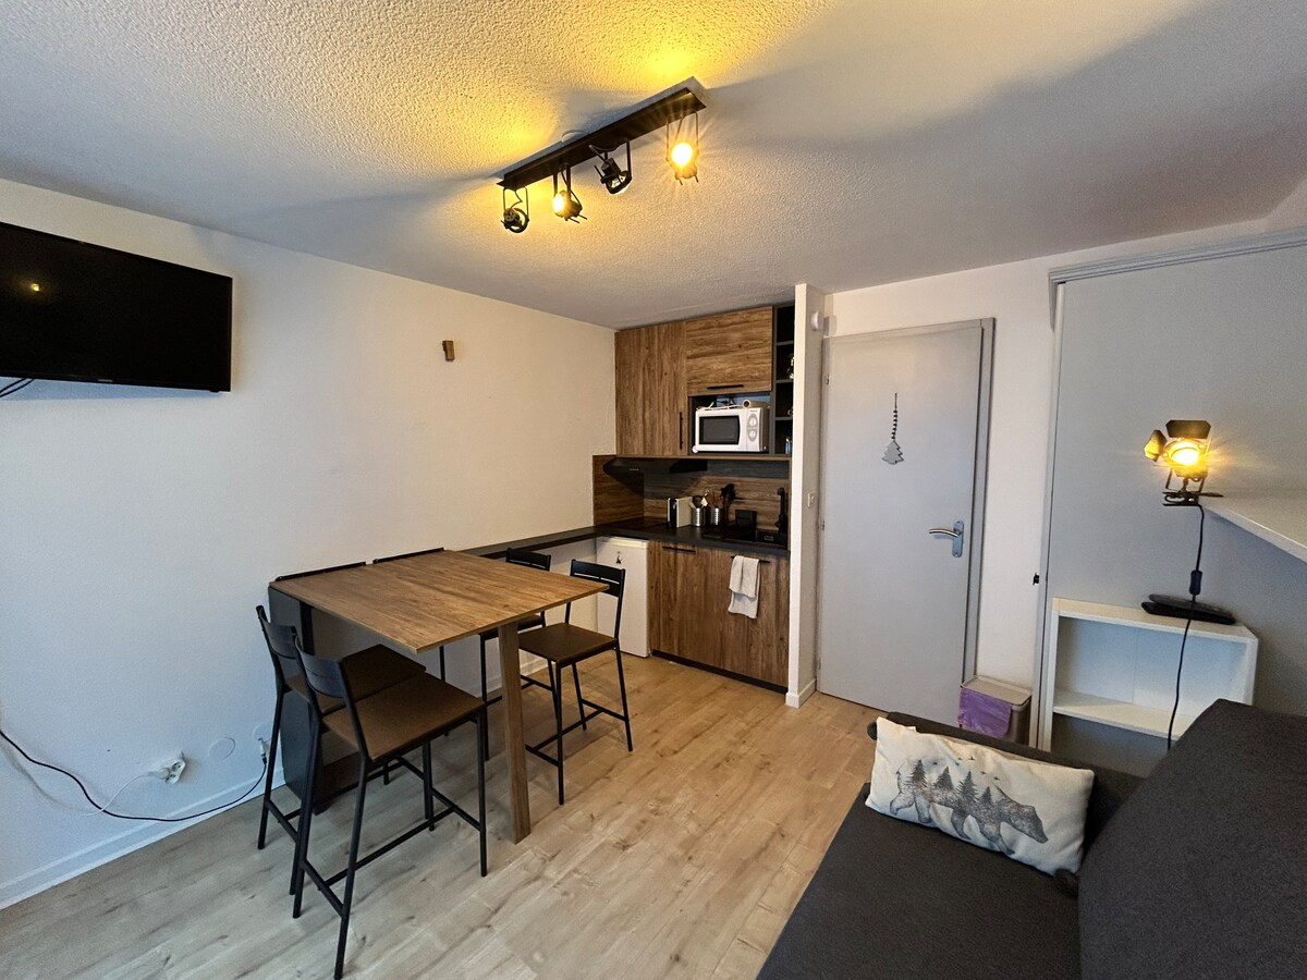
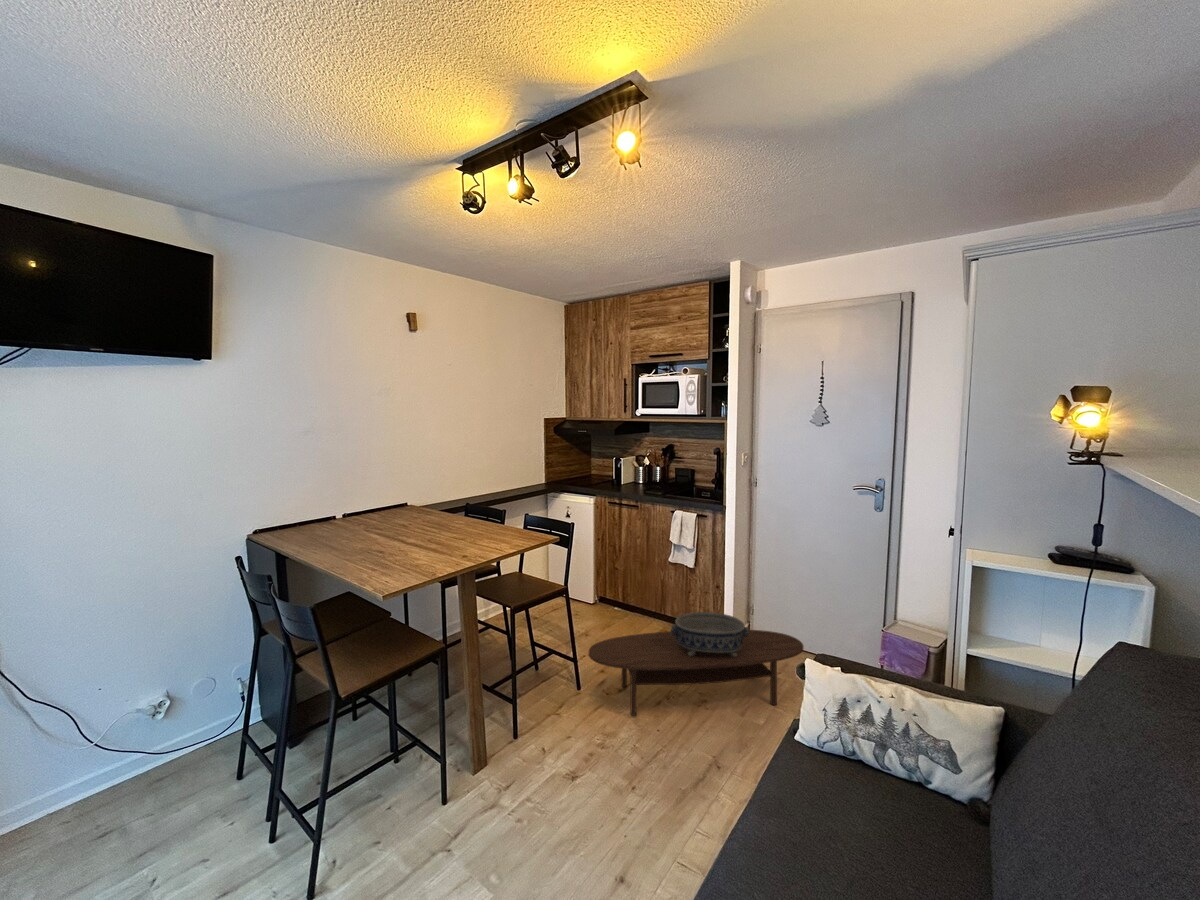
+ coffee table (697, 670)
+ decorative bowl (709, 634)
